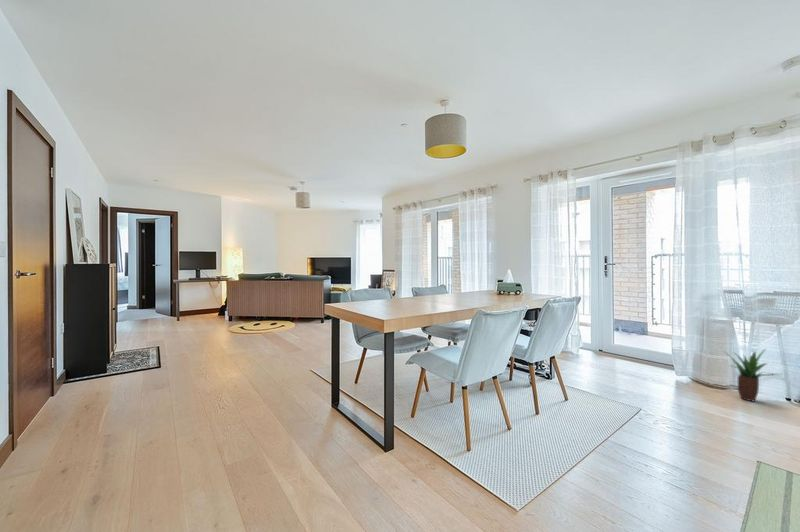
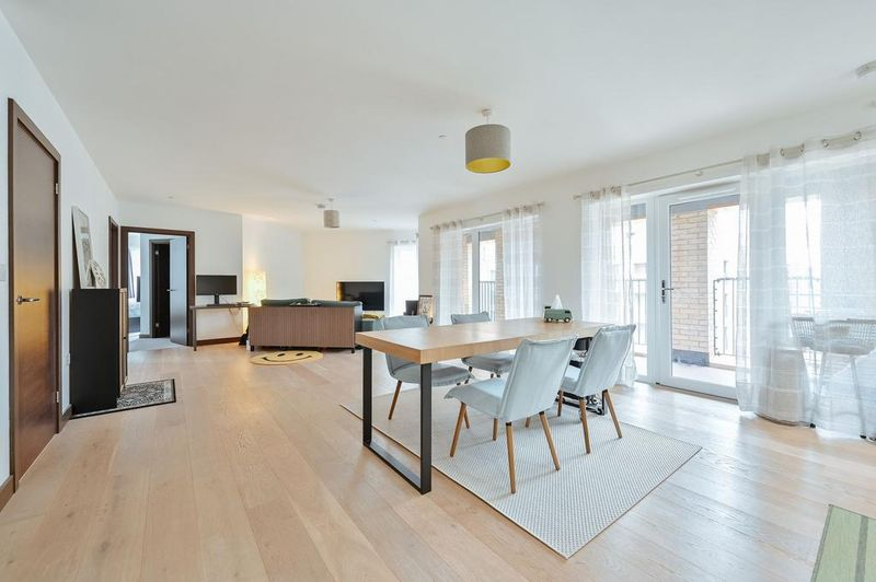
- potted plant (752, 373)
